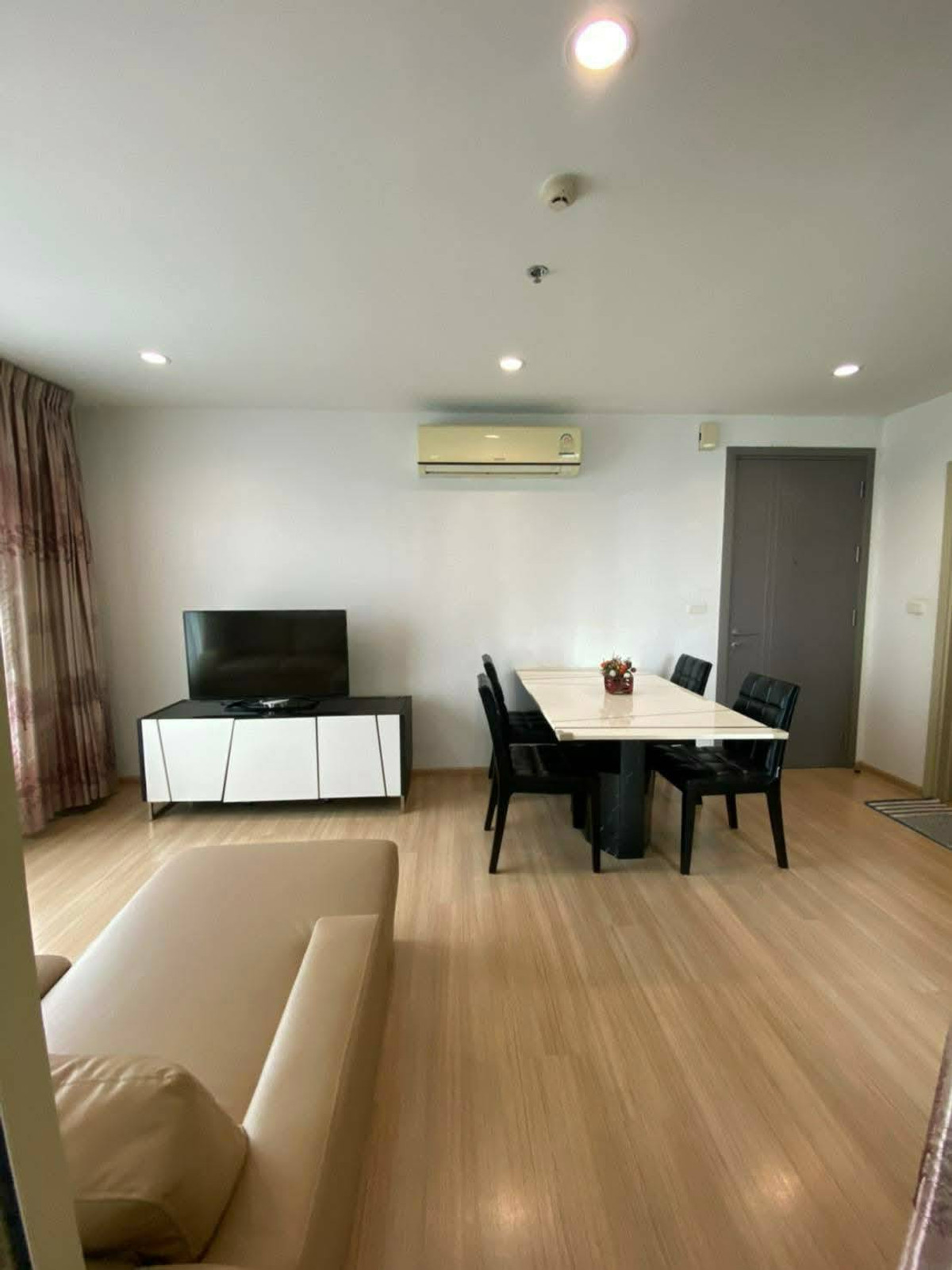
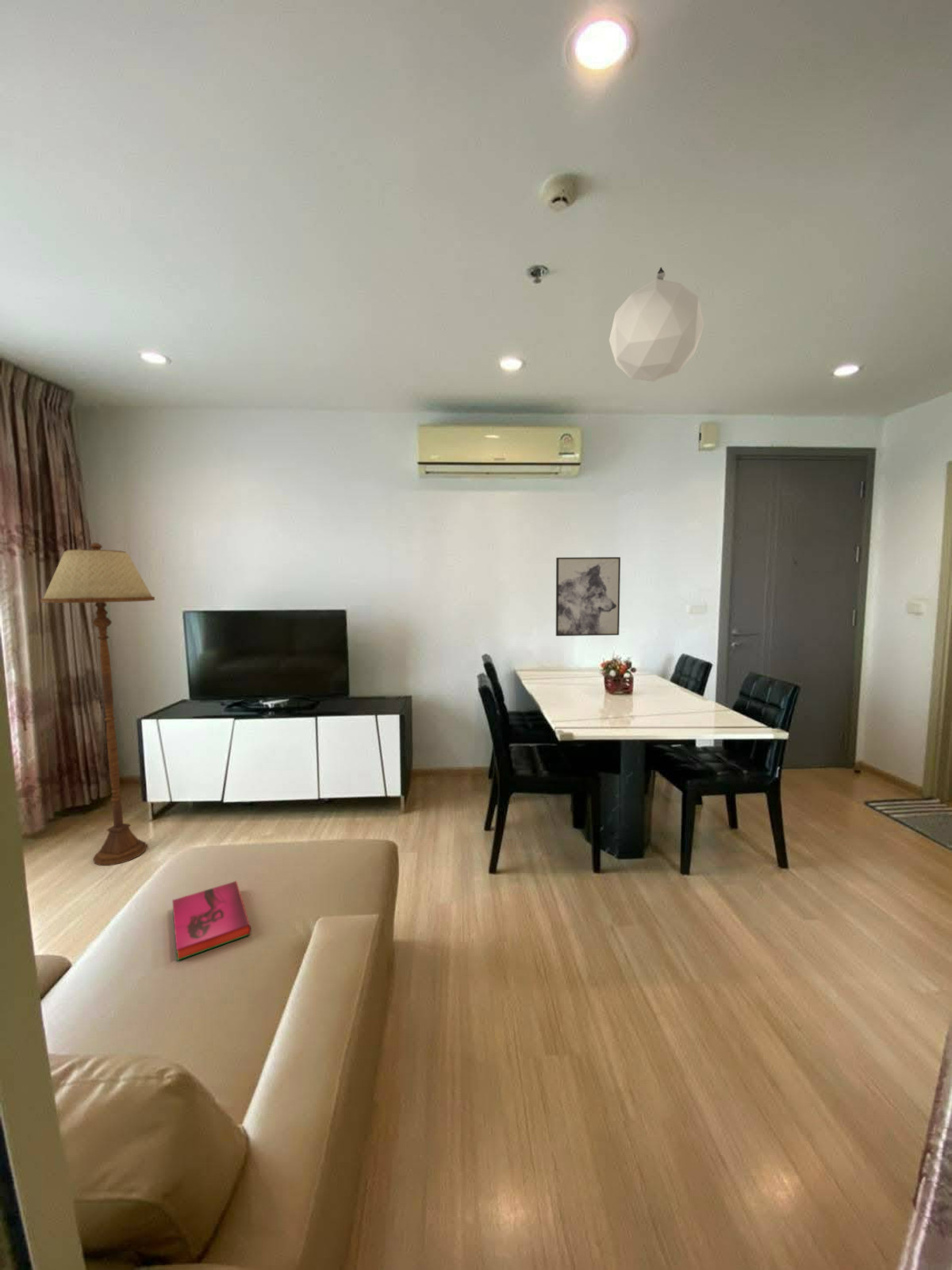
+ floor lamp (109, 702)
+ hardback book (210, 916)
+ pendant lamp (654, 332)
+ wall art (588, 597)
